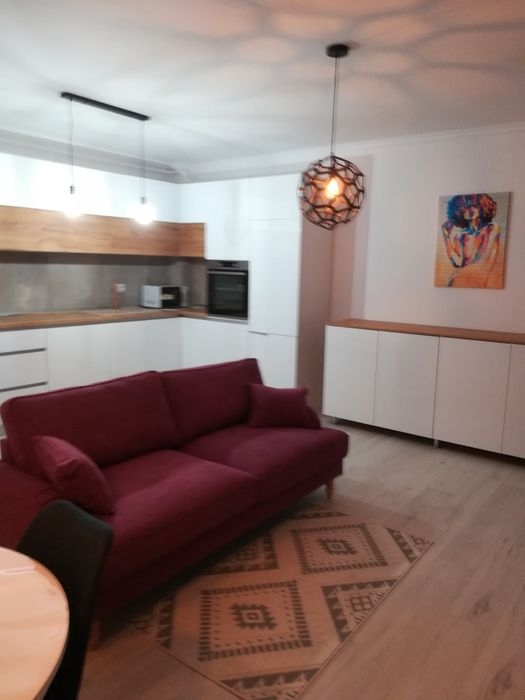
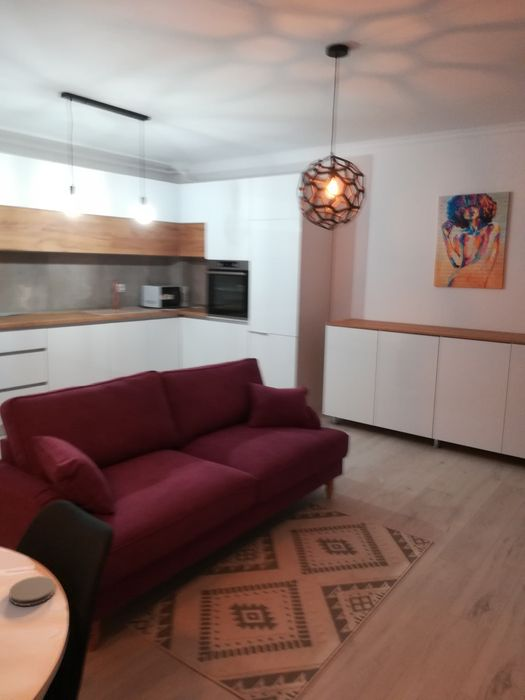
+ coaster (32, 590)
